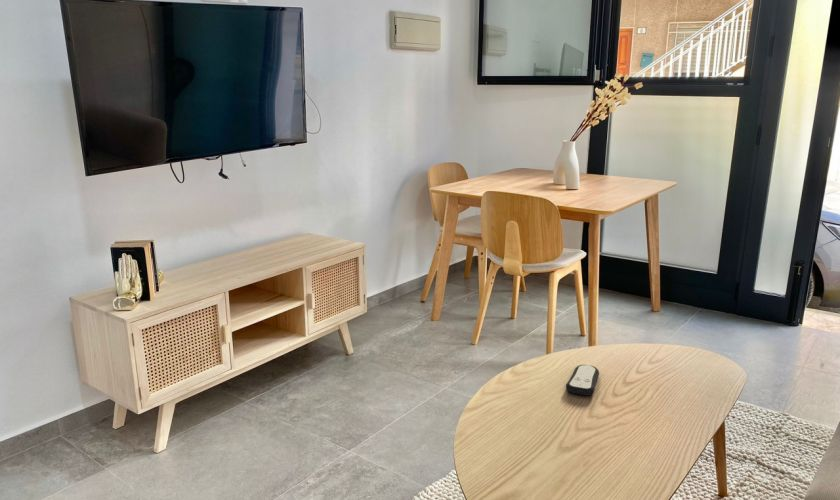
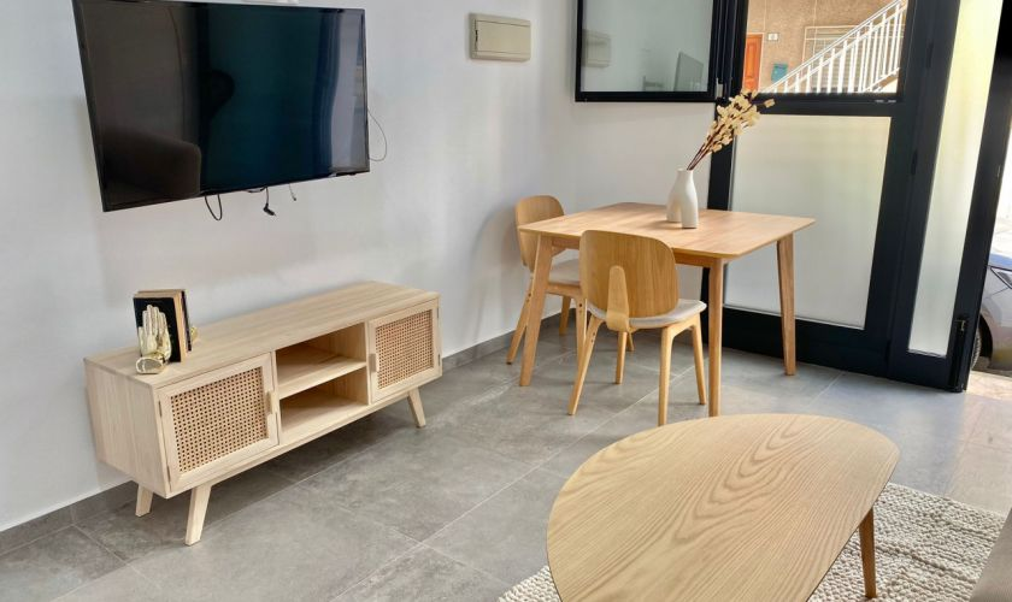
- remote control (583, 378)
